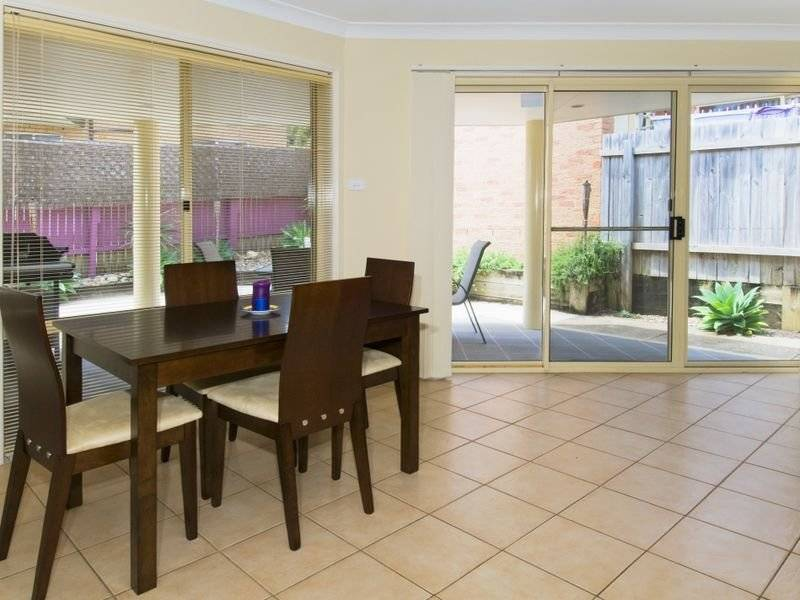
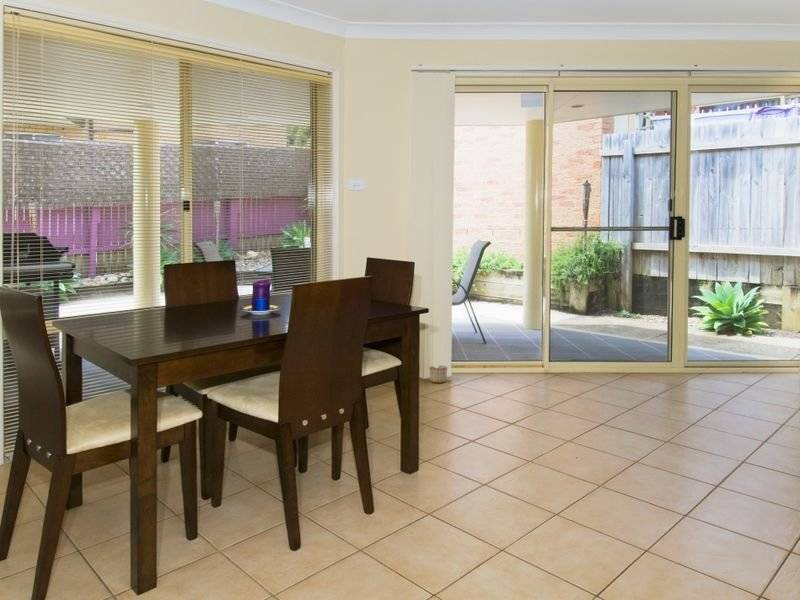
+ planter (438, 374)
